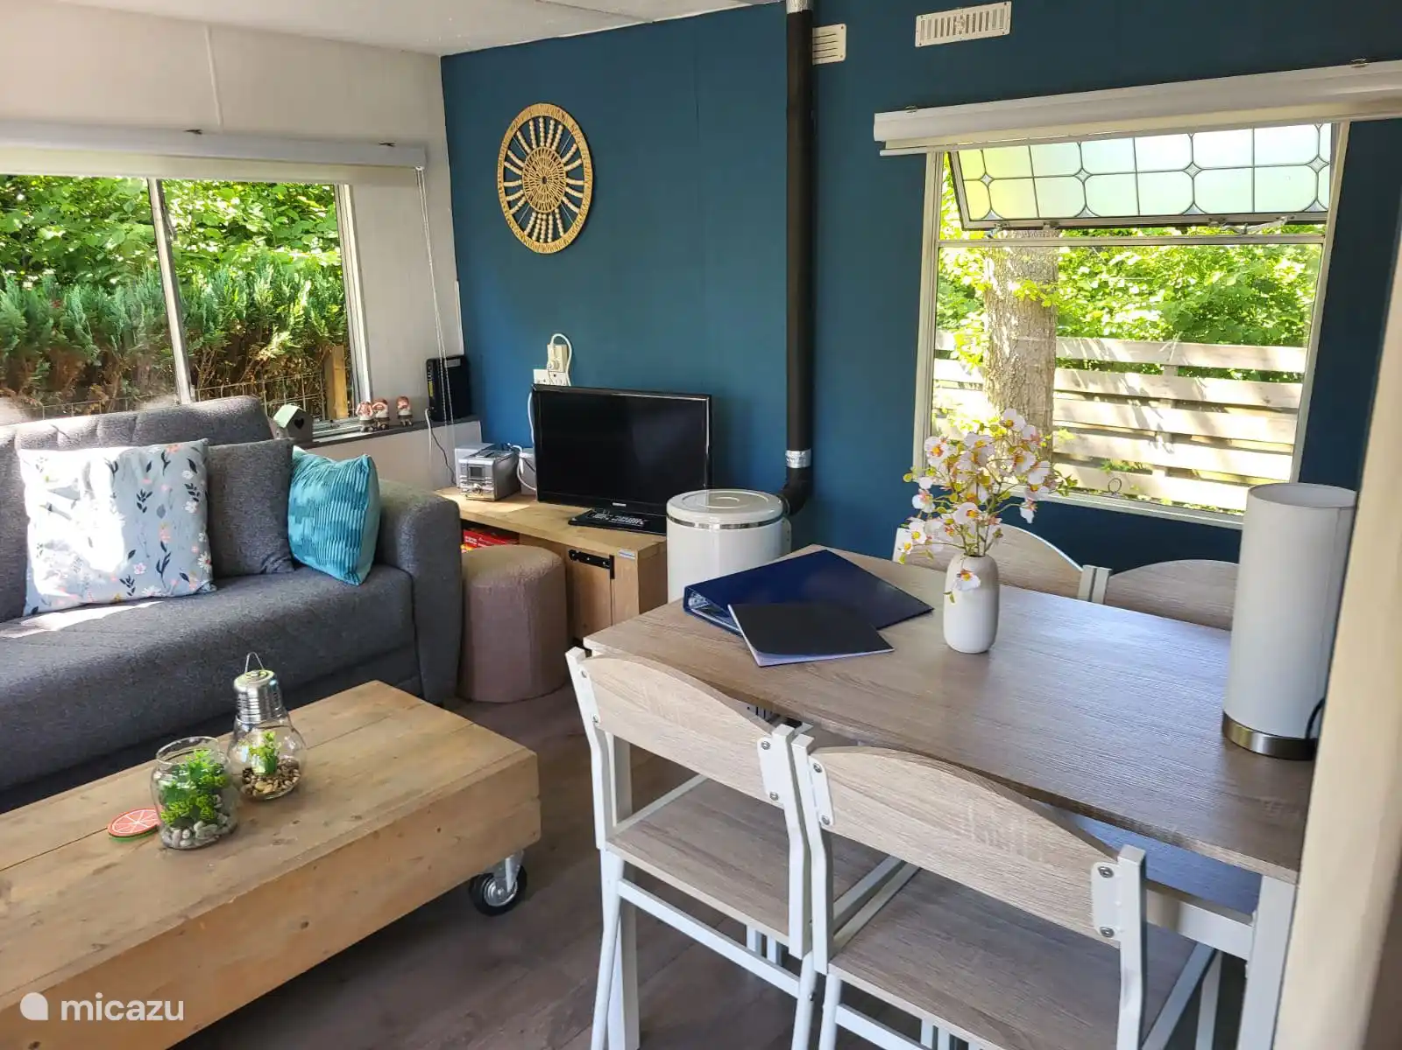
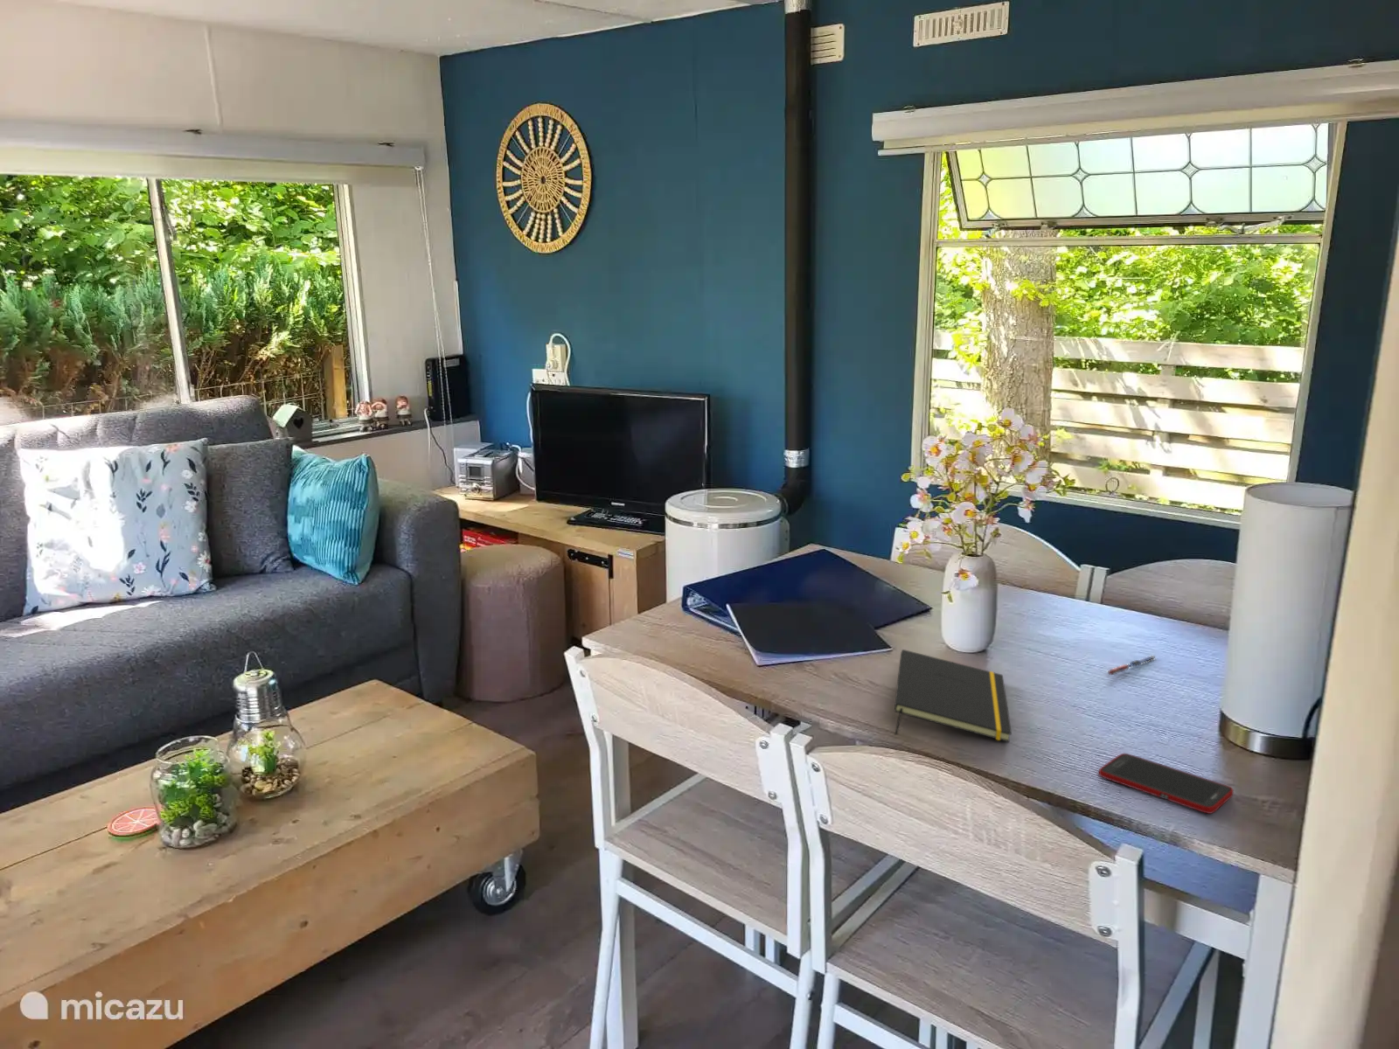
+ cell phone (1163, 781)
+ notepad (952, 692)
+ pen (1131, 663)
